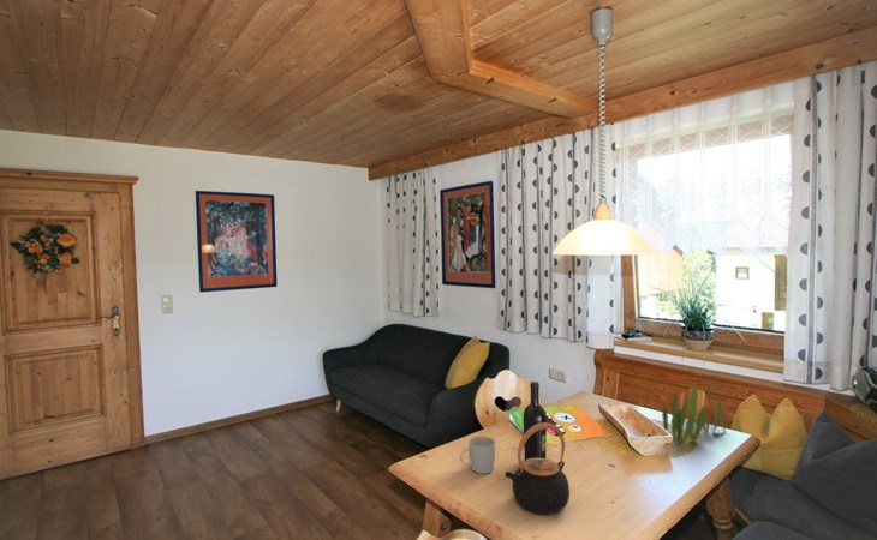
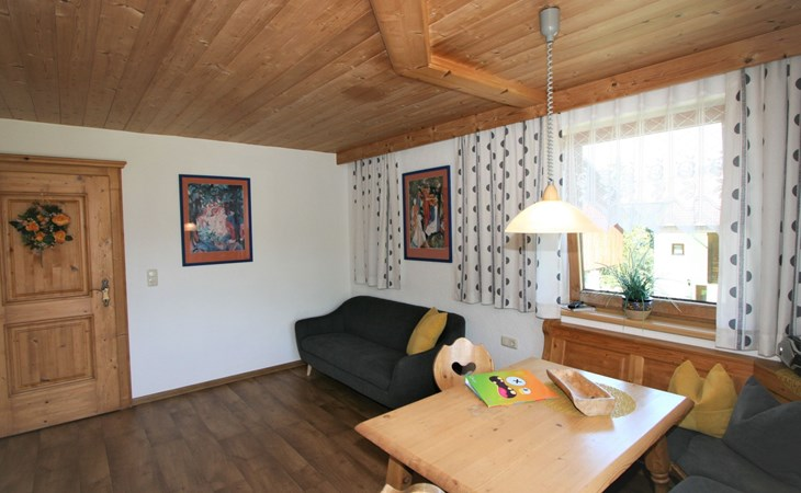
- wine bottle (535, 422)
- plant (694, 406)
- teapot (536, 464)
- mug (477, 455)
